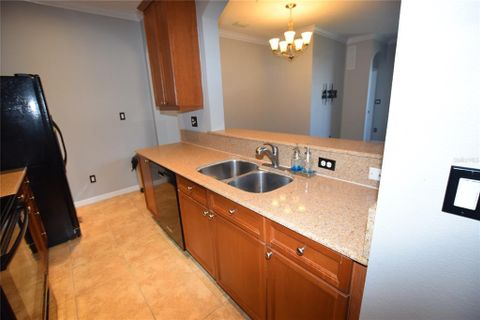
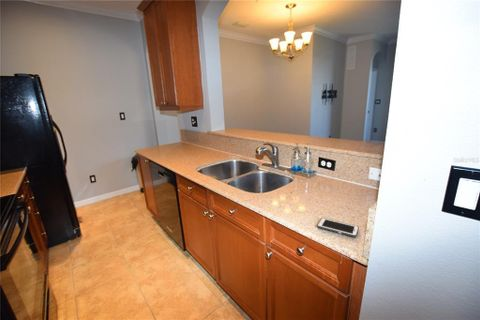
+ cell phone (337, 227)
